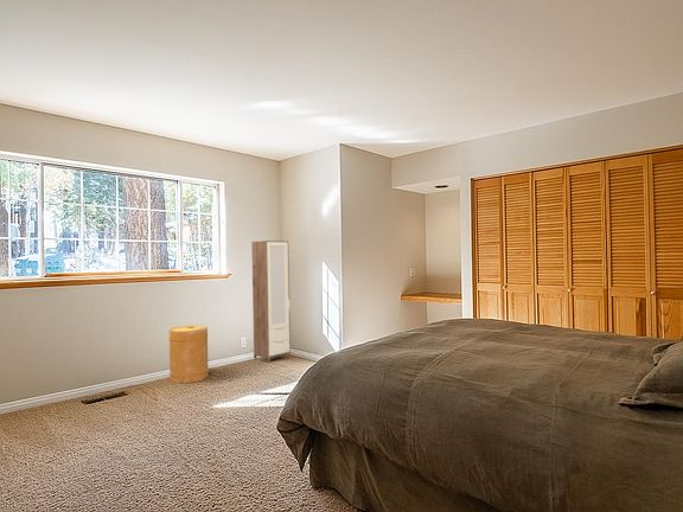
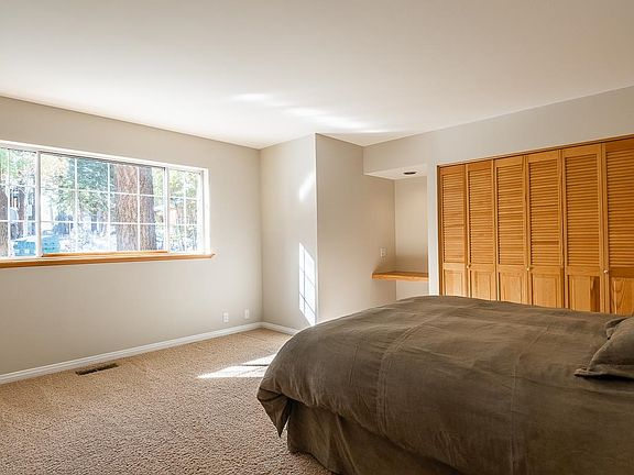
- basket (189, 352)
- cabinet (272, 299)
